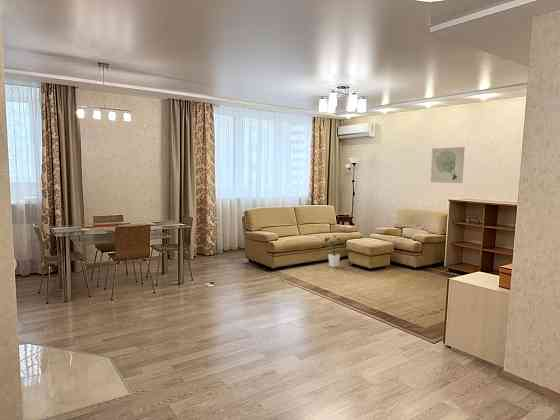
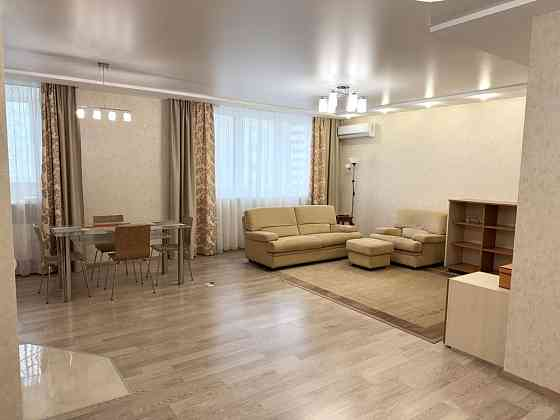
- house plant (335, 251)
- wall art (446, 165)
